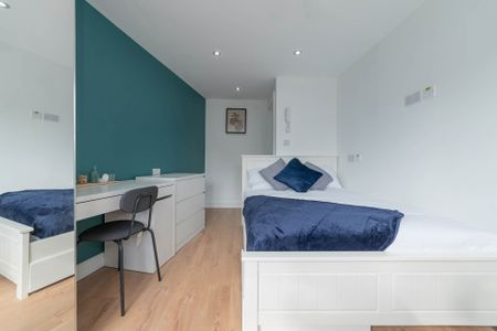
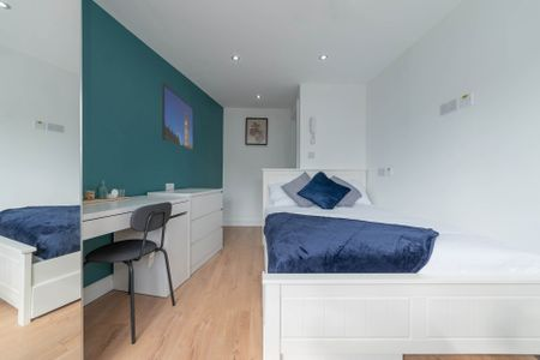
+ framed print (180, 121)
